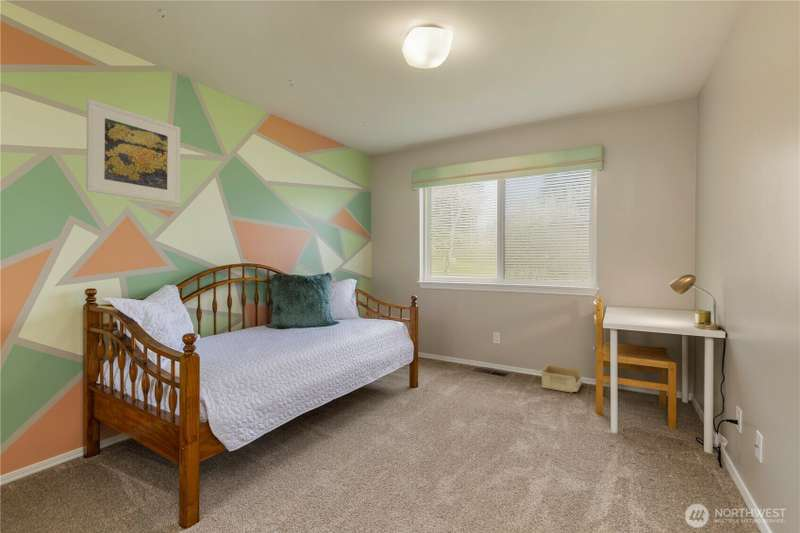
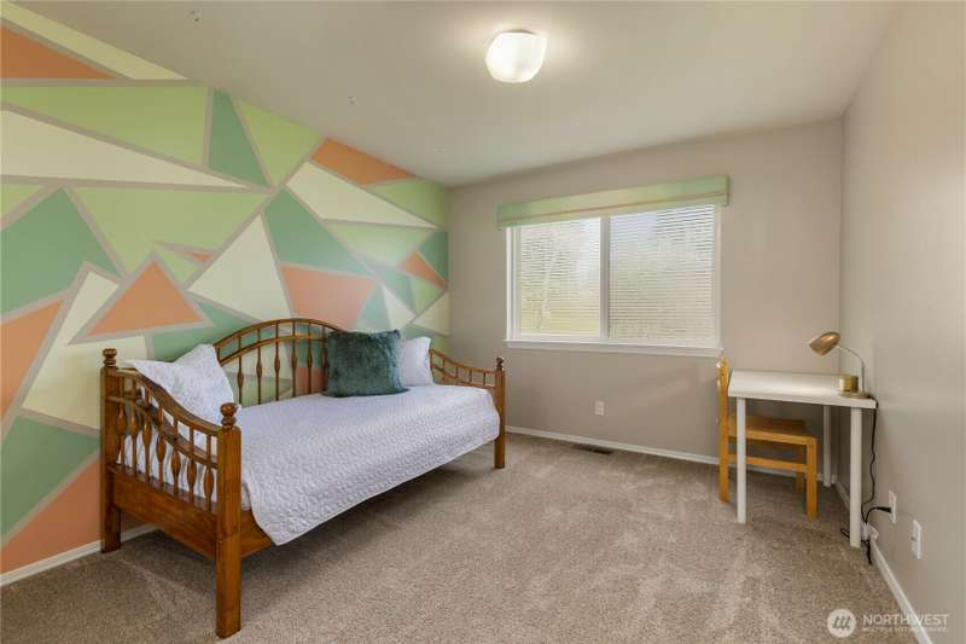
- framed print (137, 156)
- storage bin (561, 378)
